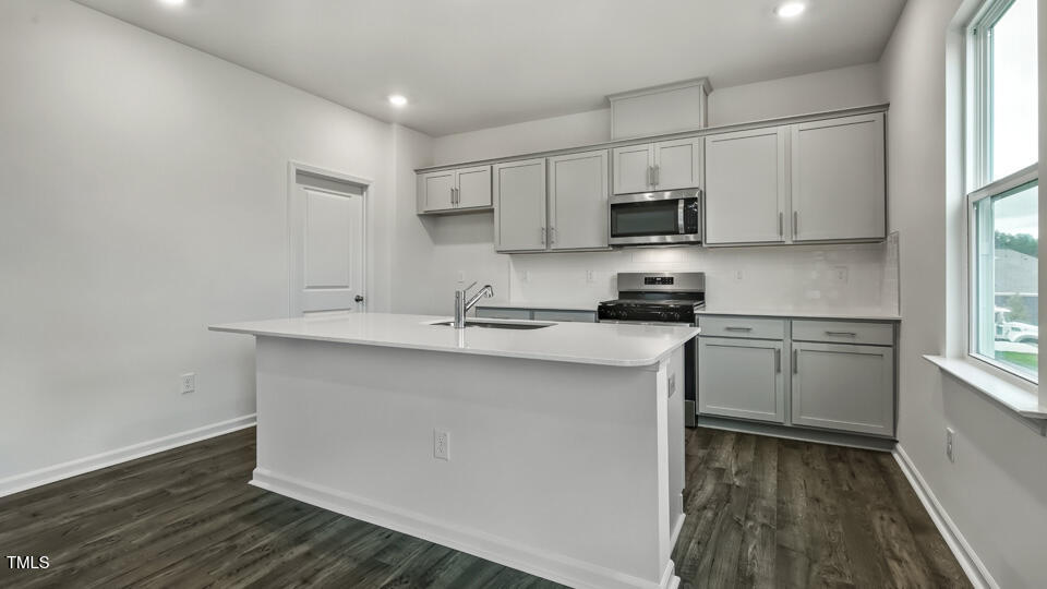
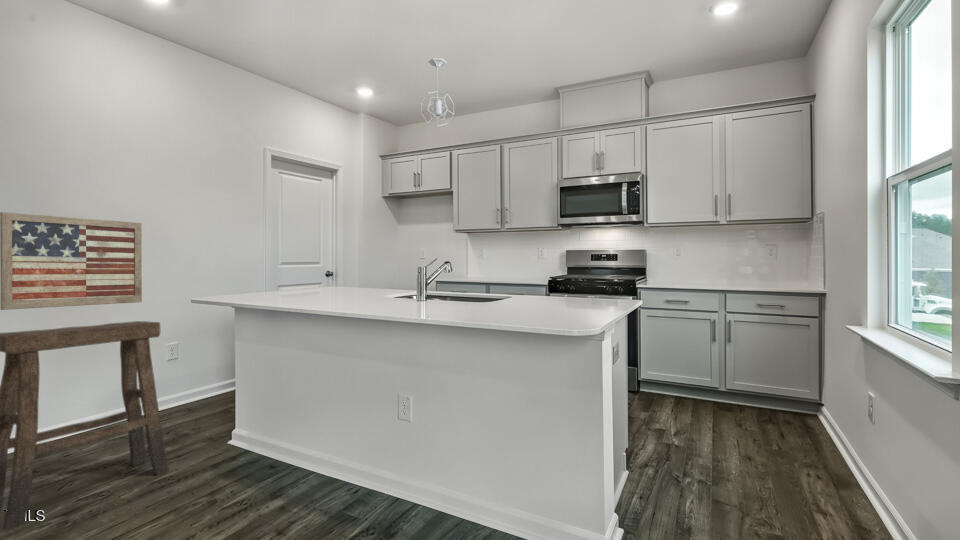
+ stool (87, 421)
+ wall art (78, 261)
+ pendant light (437, 93)
